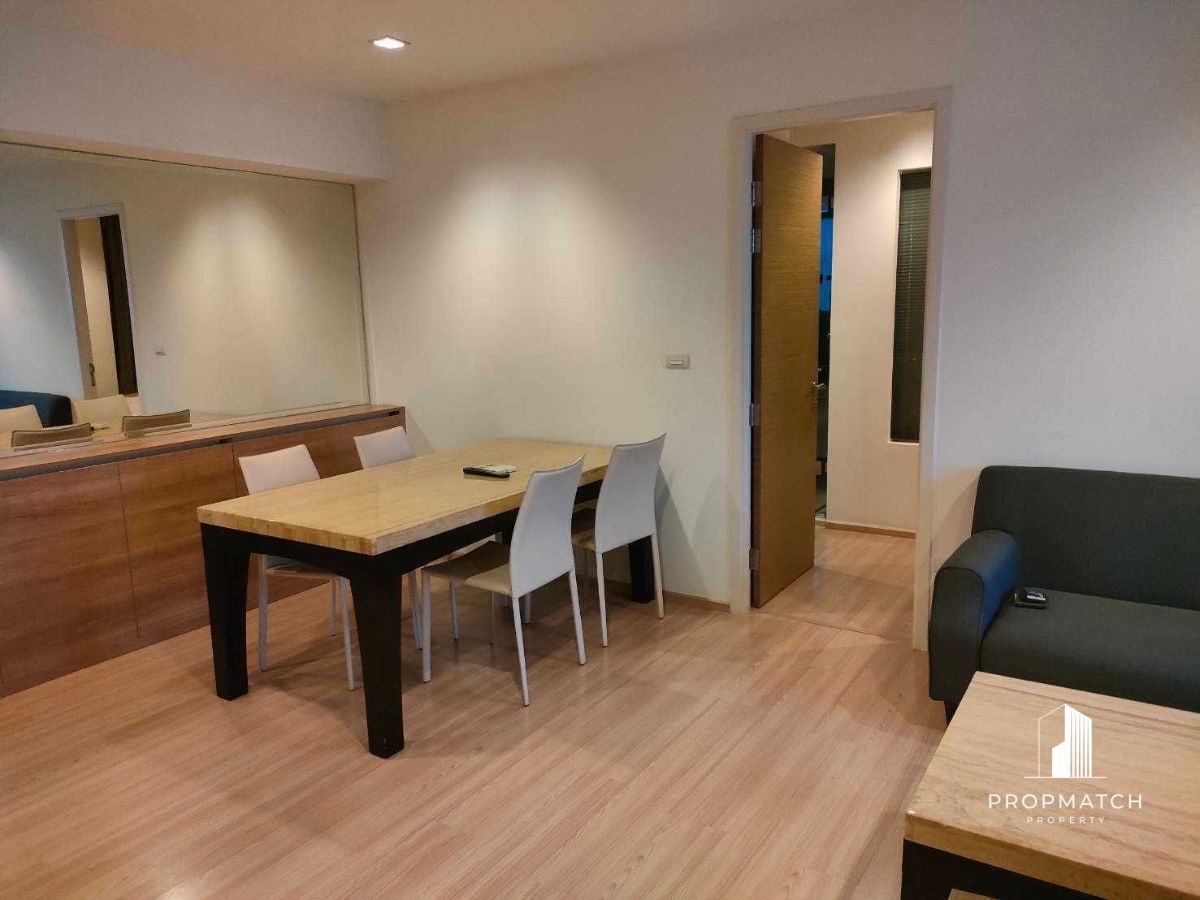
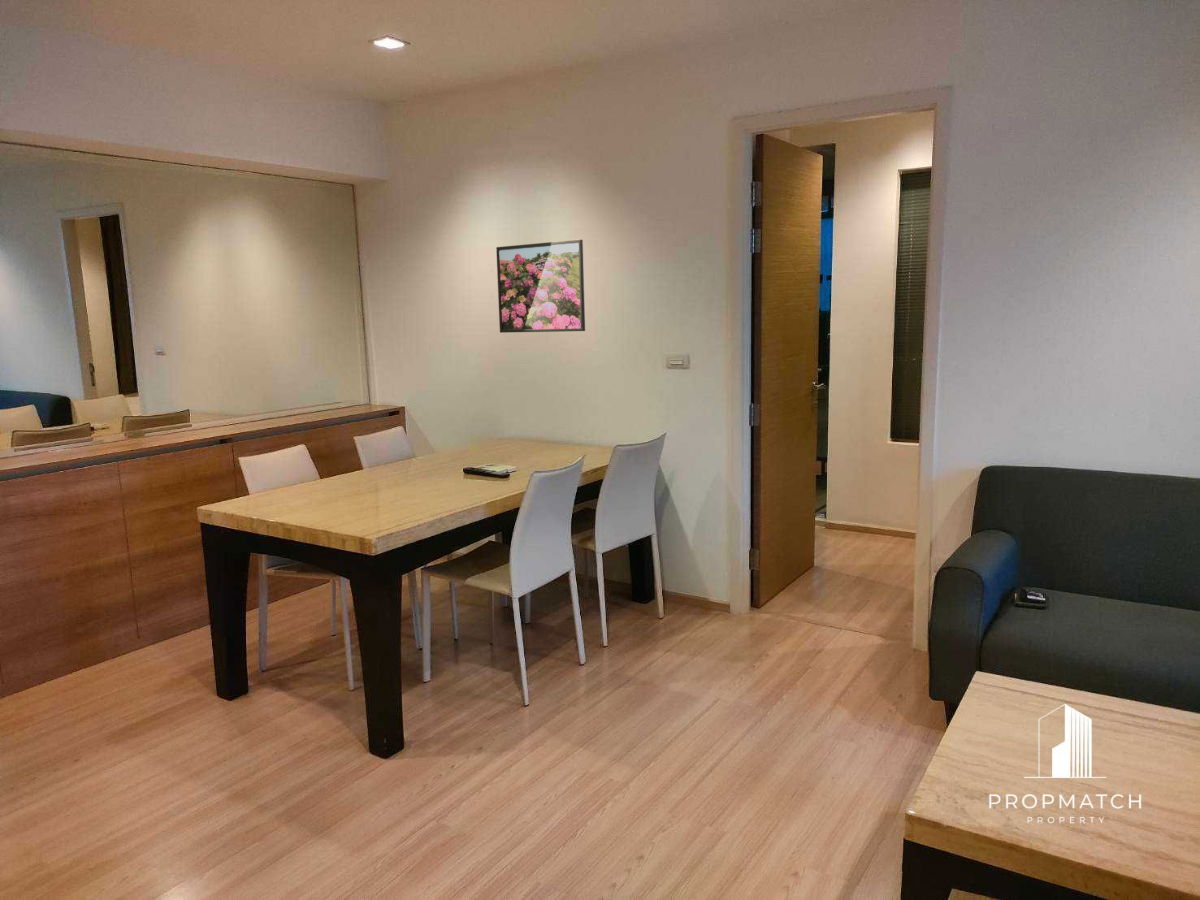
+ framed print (539, 288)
